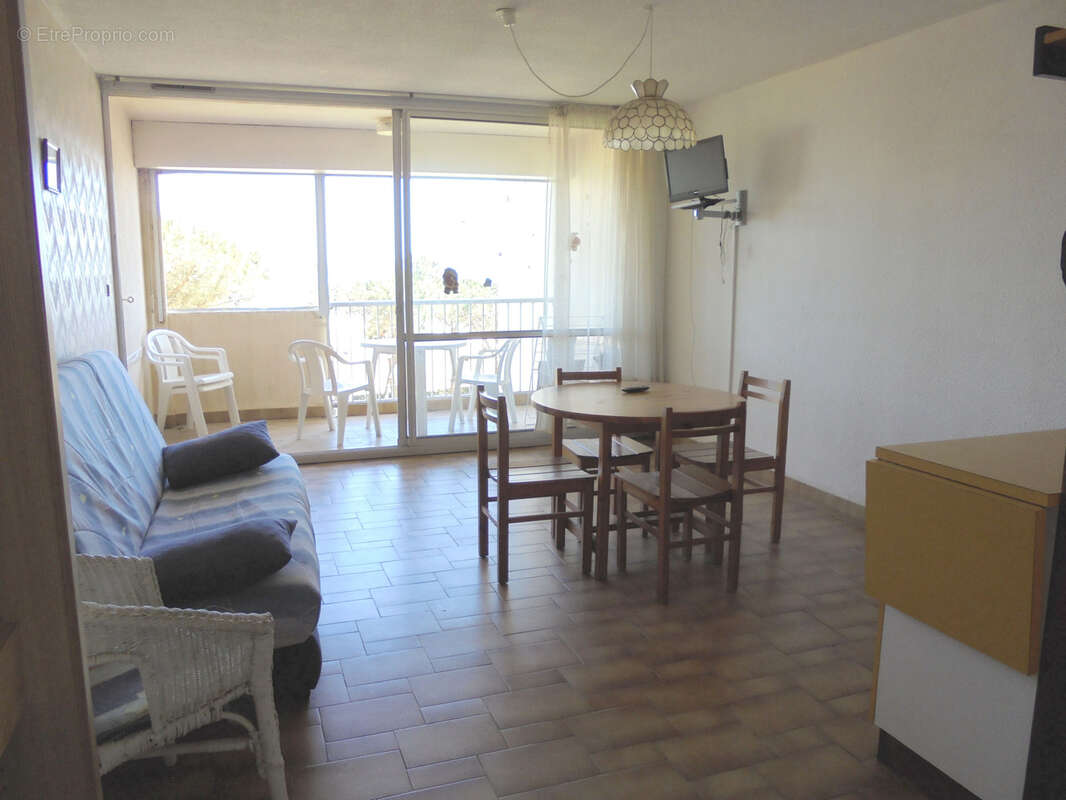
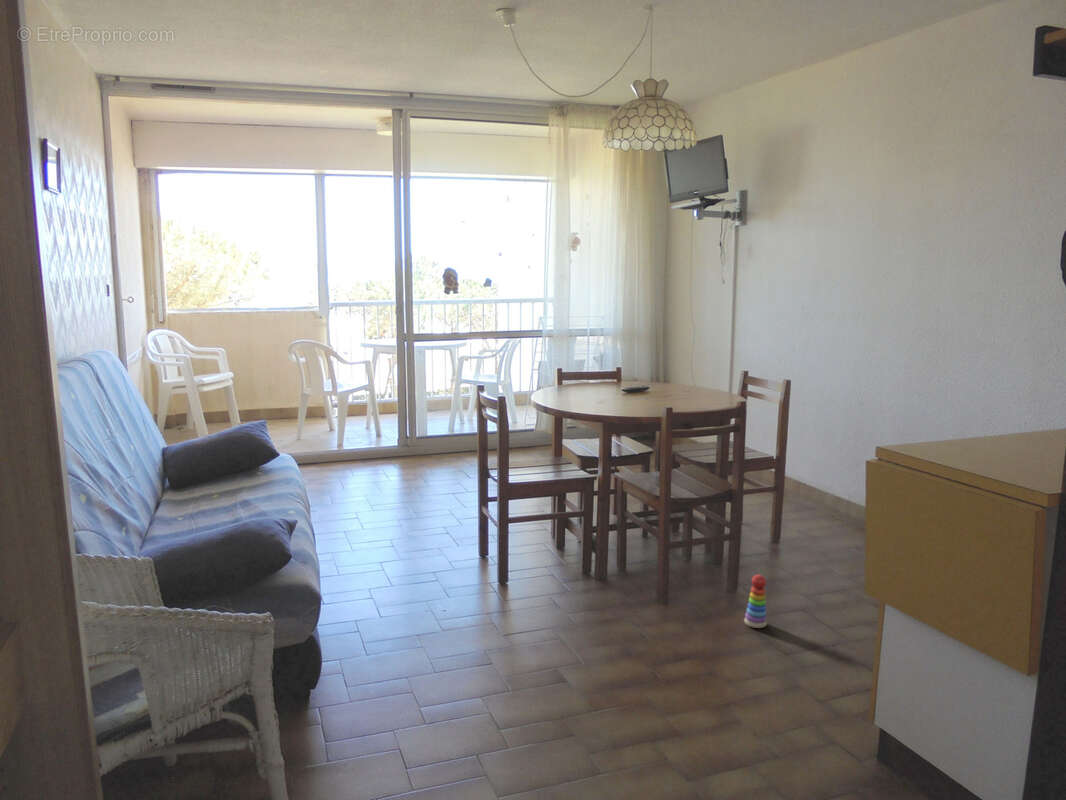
+ stacking toy (756, 599)
